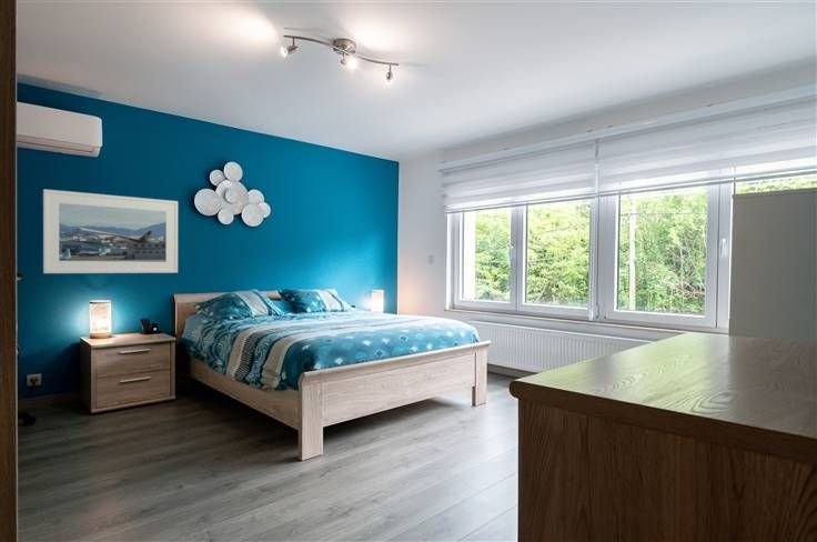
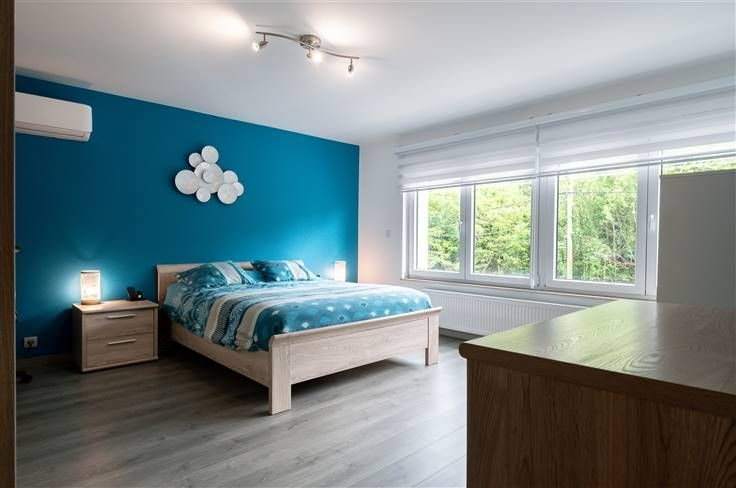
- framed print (115, 234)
